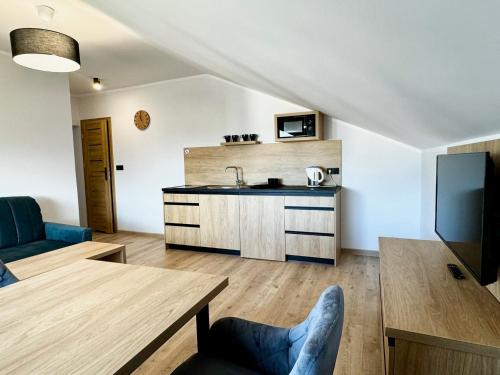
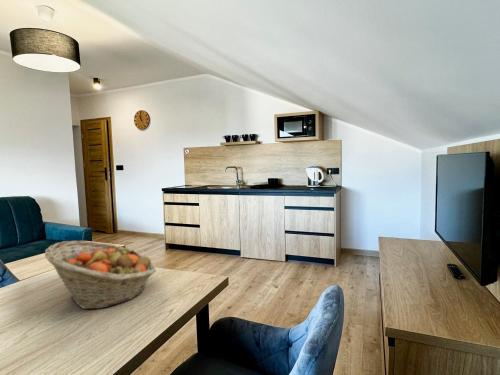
+ fruit basket (103, 266)
